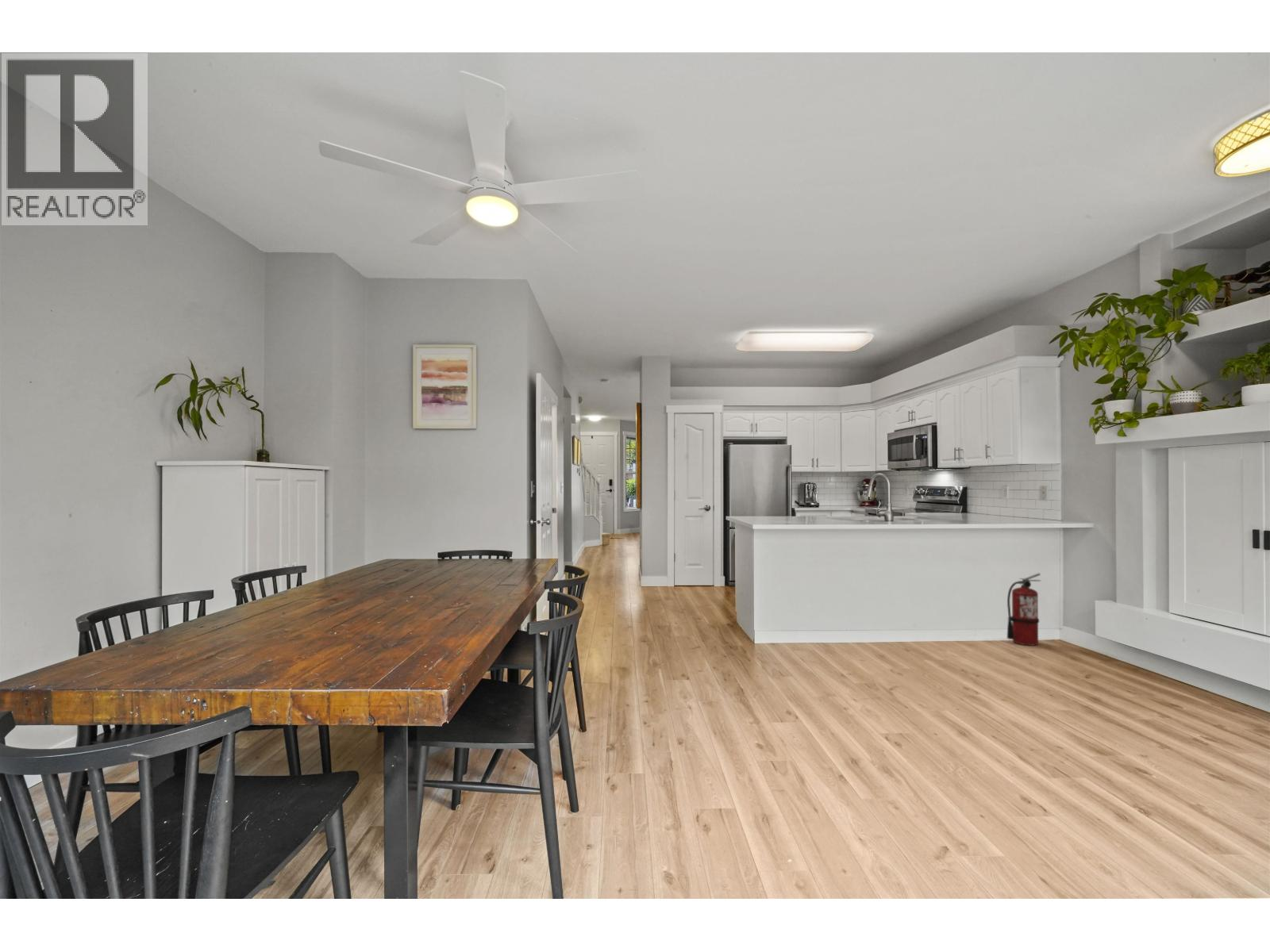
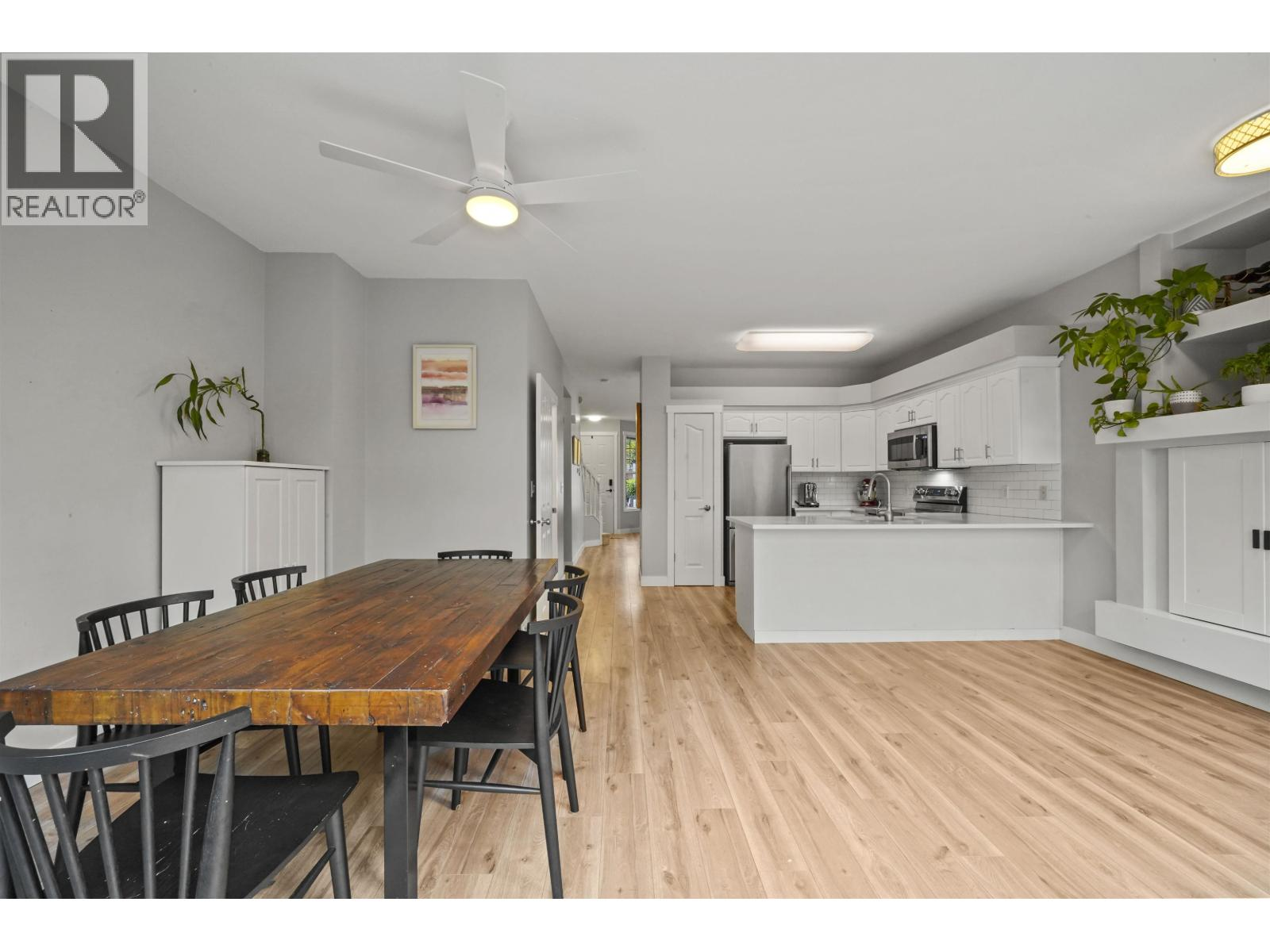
- fire extinguisher (1024, 608)
